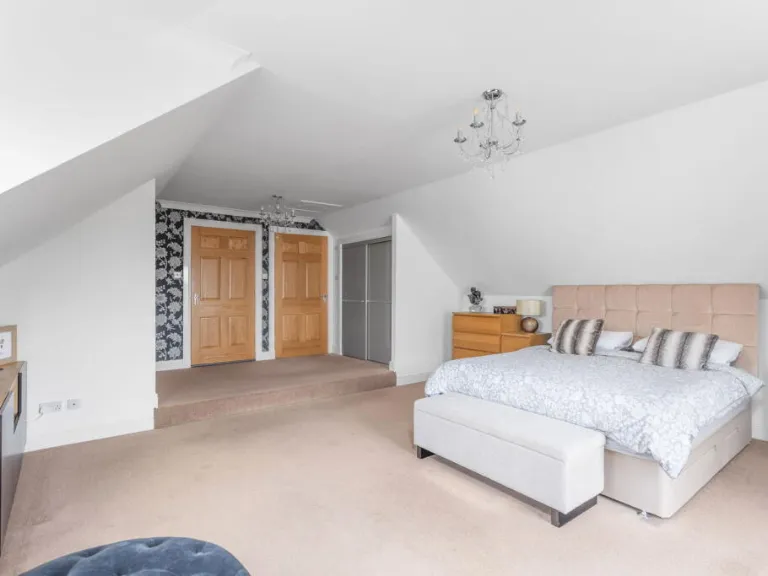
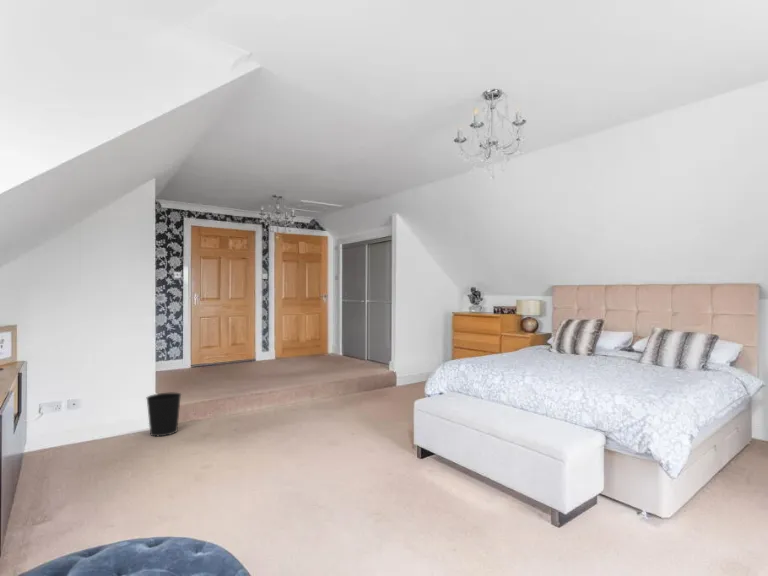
+ wastebasket (164, 414)
